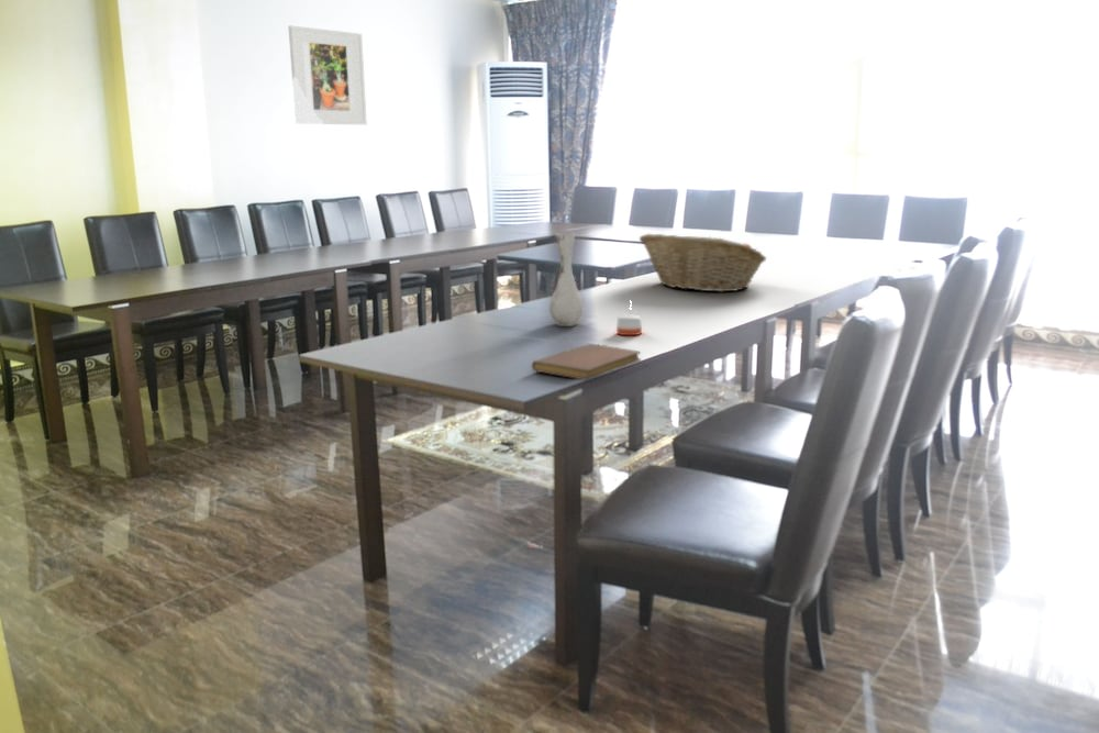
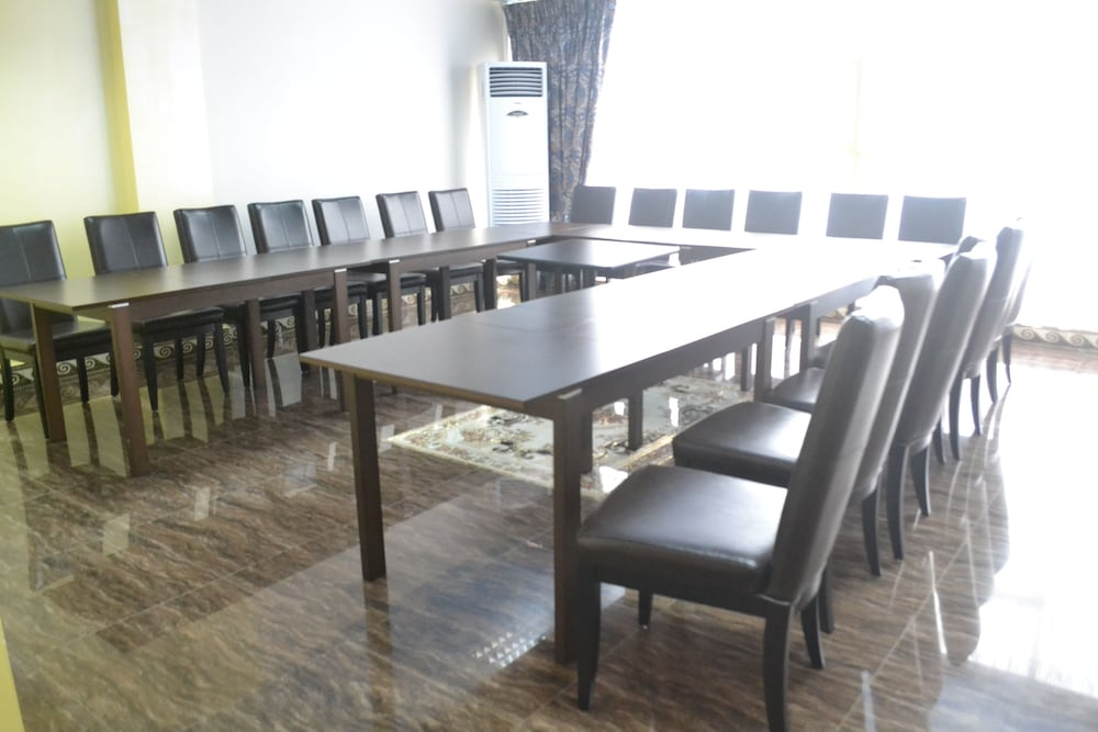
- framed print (329, 77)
- vase (566, 279)
- fruit basket (701, 258)
- candle (629, 315)
- notebook (587, 360)
